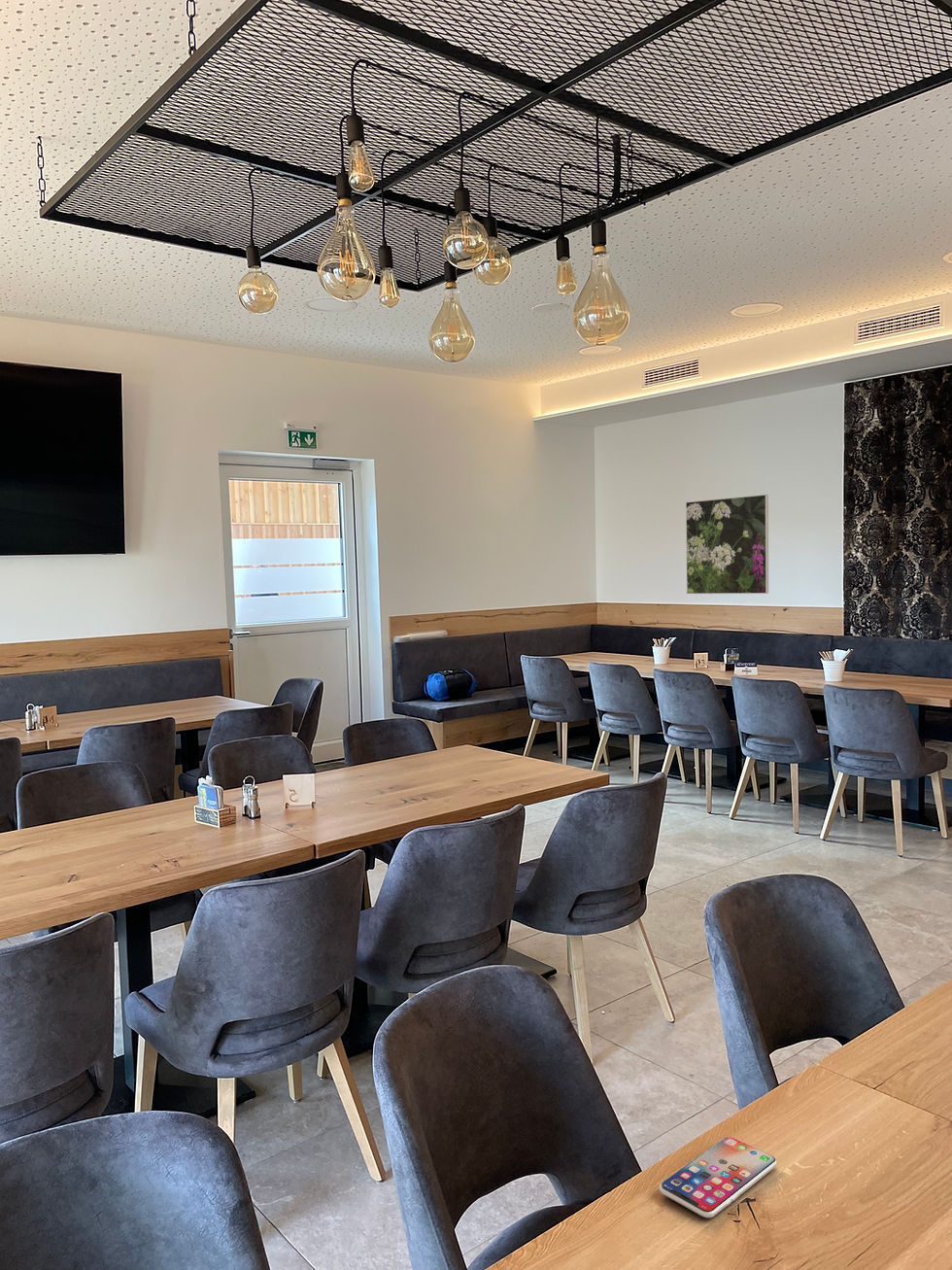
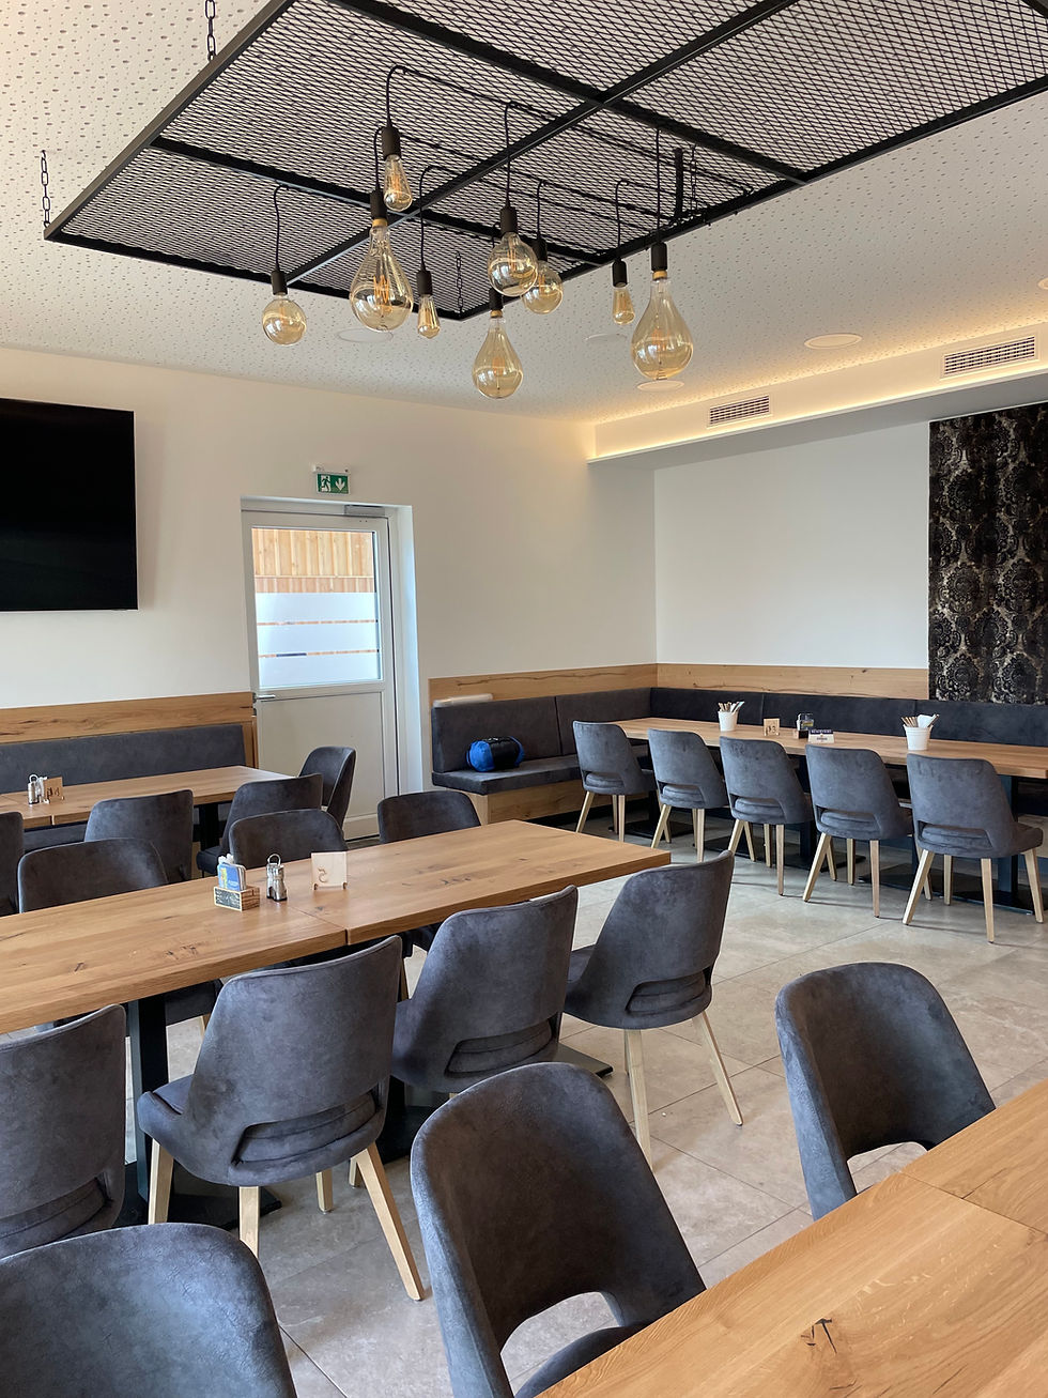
- smartphone (719, 1175)
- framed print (726, 546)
